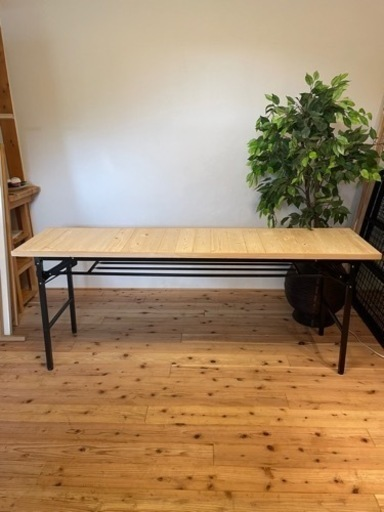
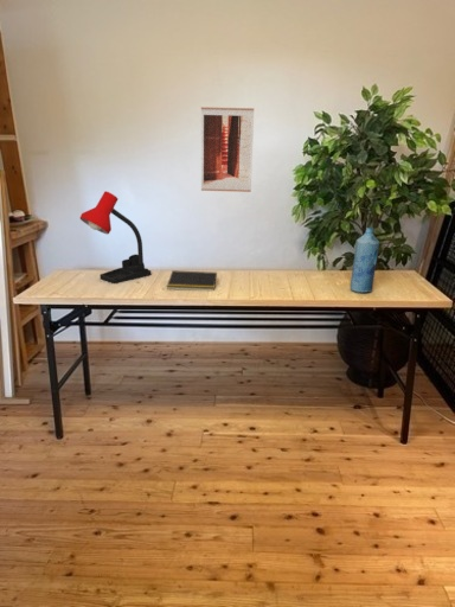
+ notepad (192, 280)
+ wall art (226, 151)
+ bottle (365, 260)
+ desk lamp (110, 230)
